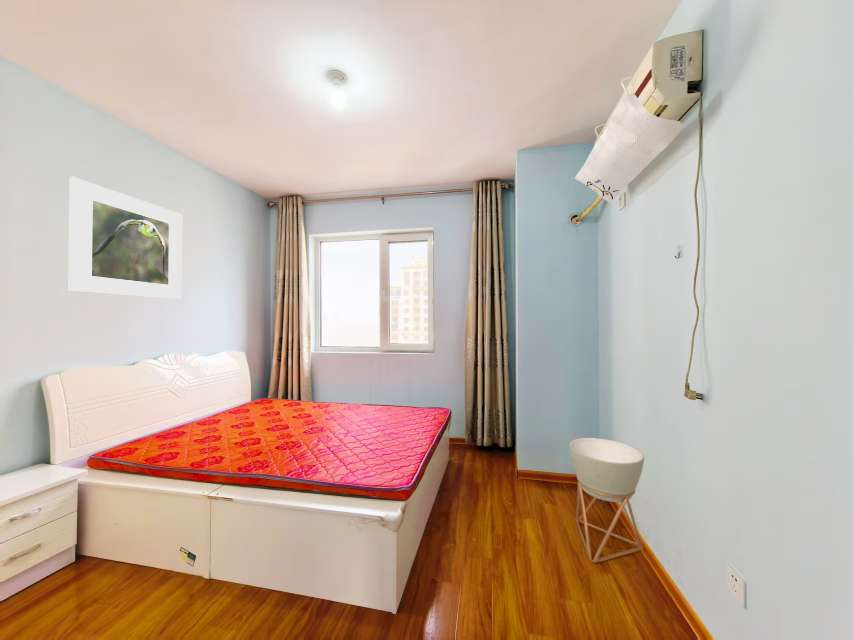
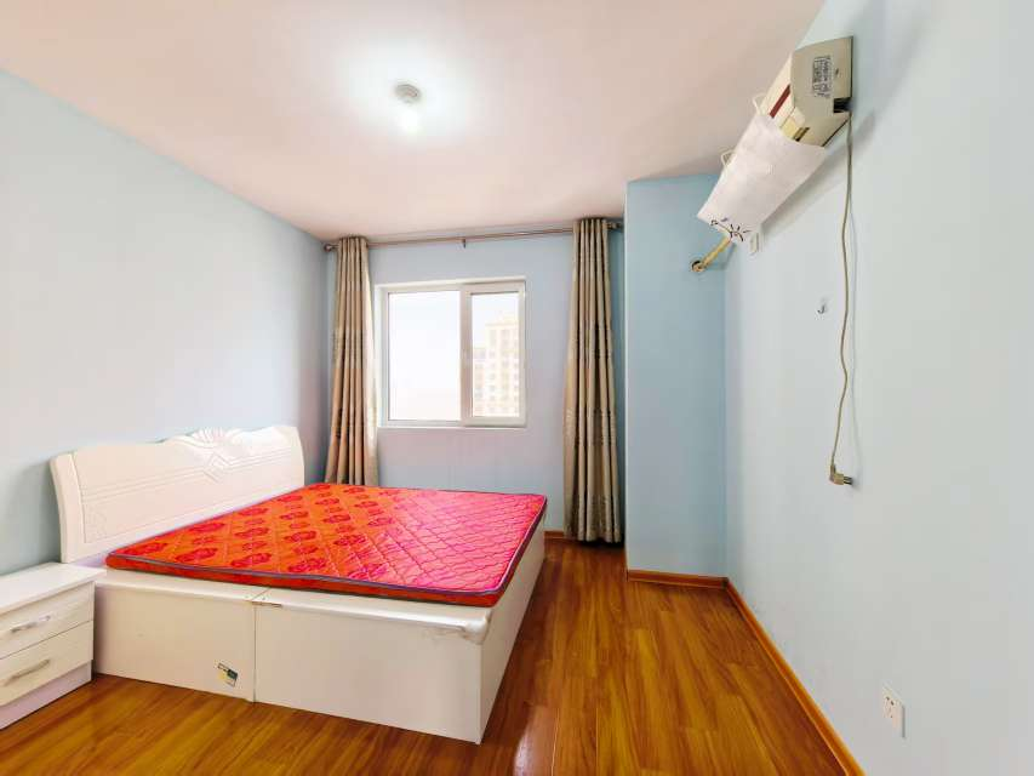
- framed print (133, 246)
- planter (605, 496)
